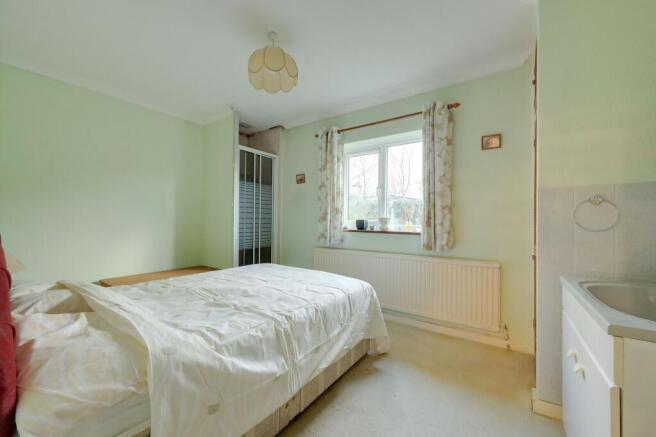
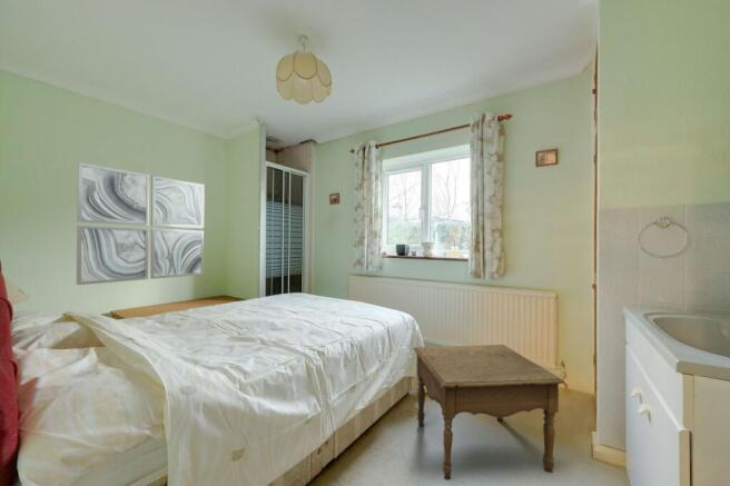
+ side table (477, 403)
+ wall art (148, 228)
